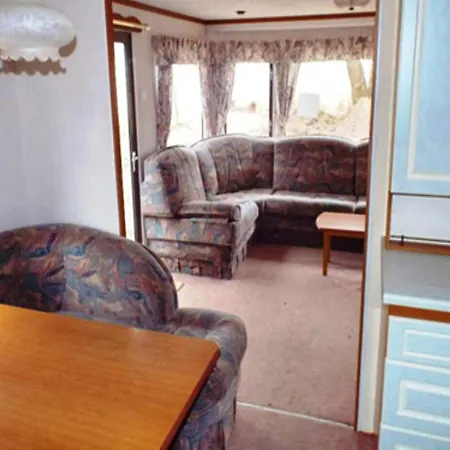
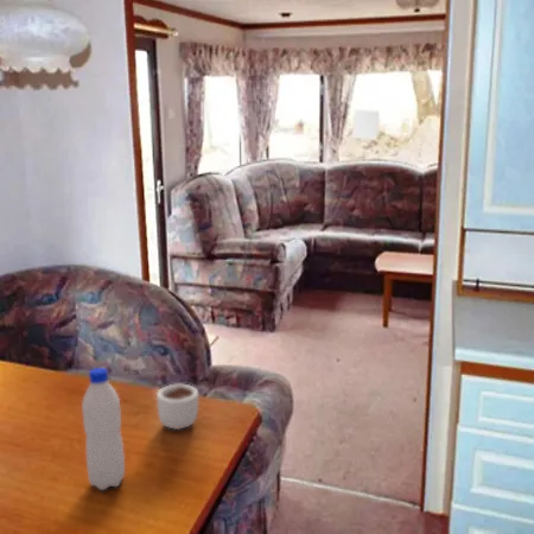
+ mug (180, 406)
+ water bottle (102, 427)
